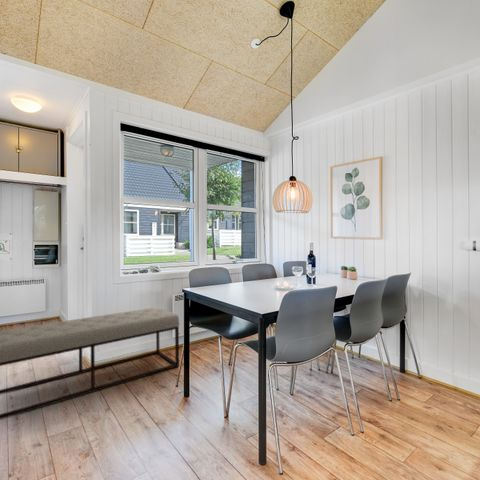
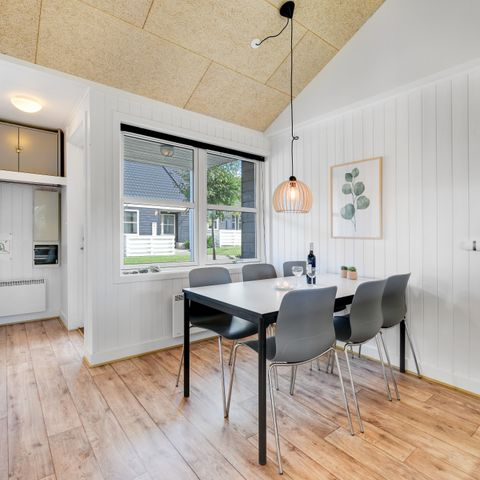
- bench (83, 348)
